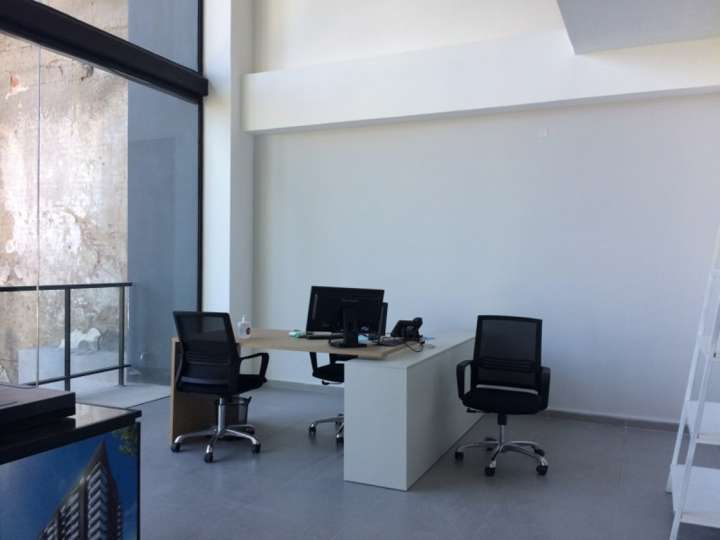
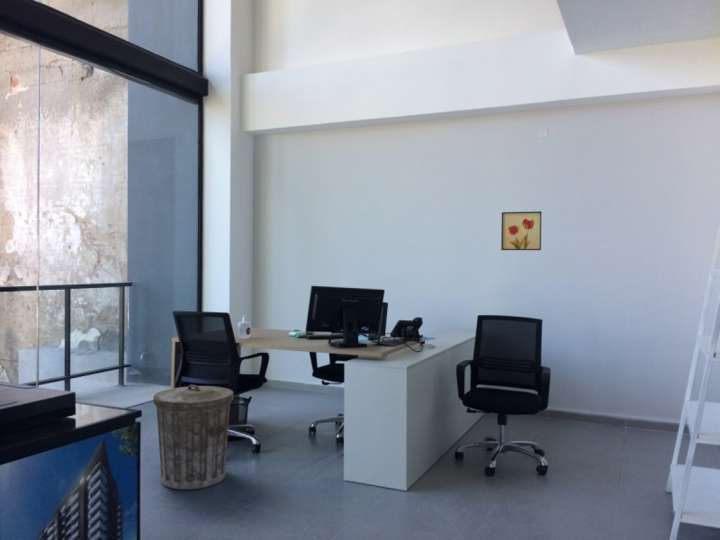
+ wall art (521, 231)
+ trash can (193, 431)
